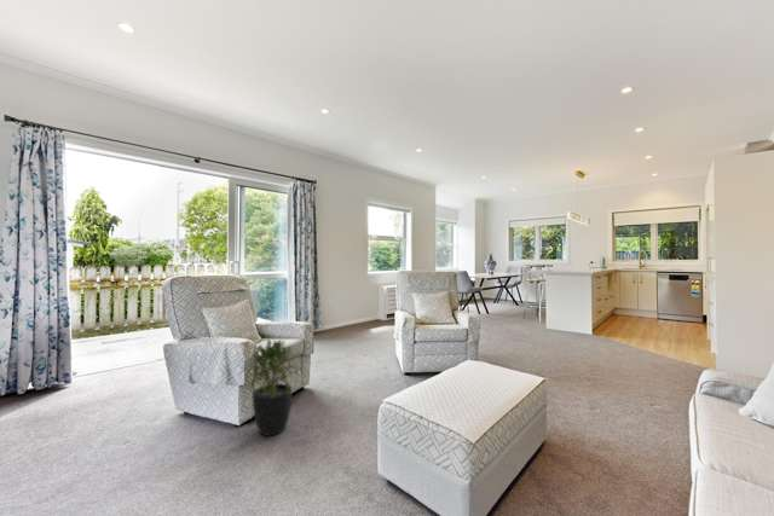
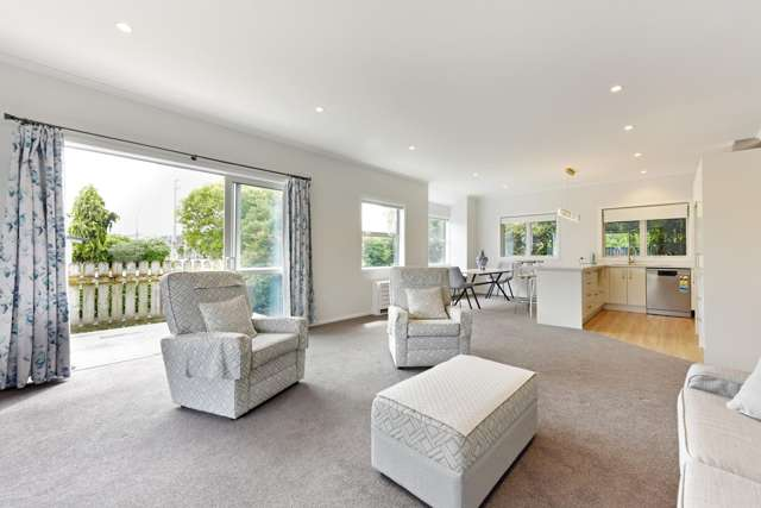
- potted plant (268, 383)
